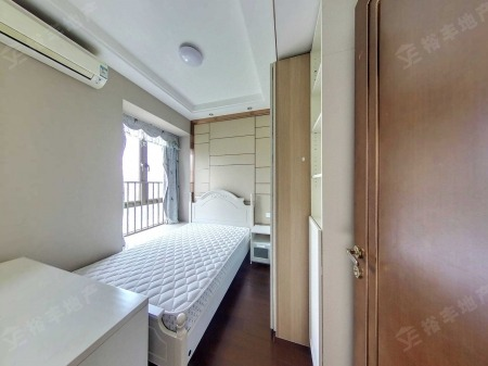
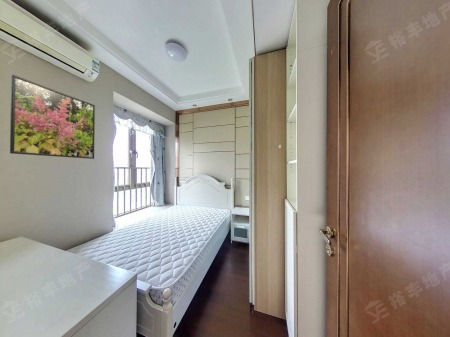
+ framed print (60, 124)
